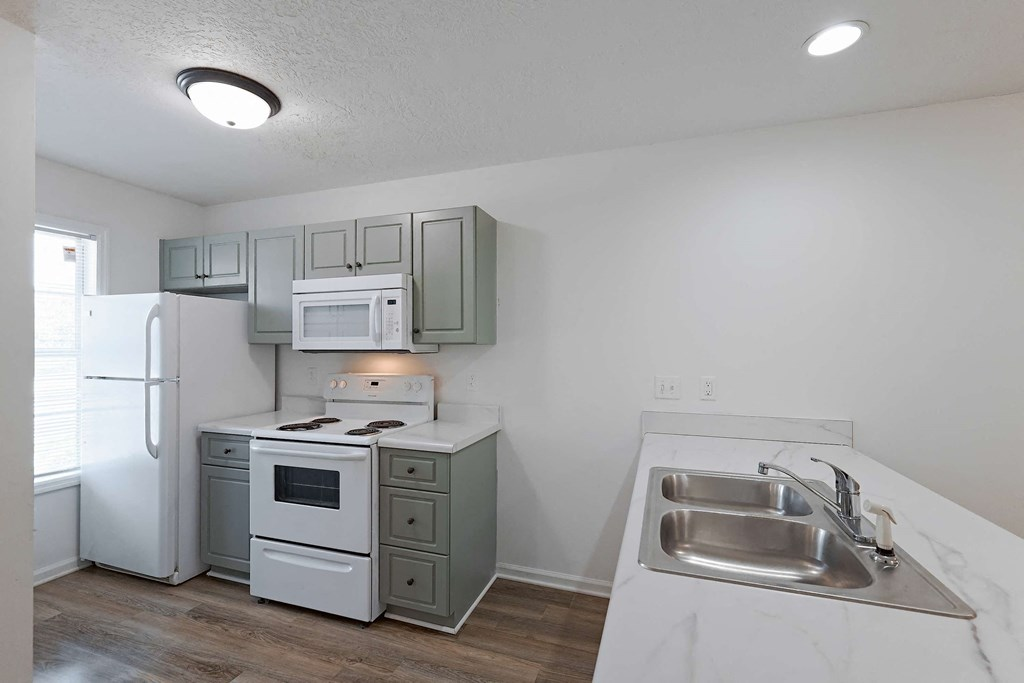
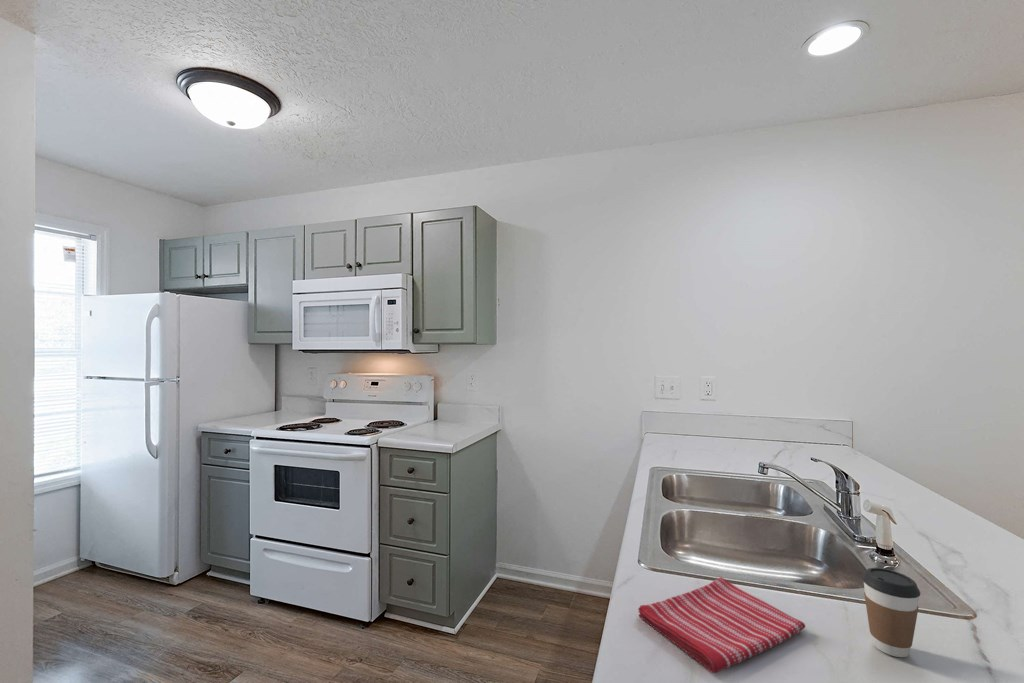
+ dish towel (718, 617)
+ coffee cup (890, 611)
